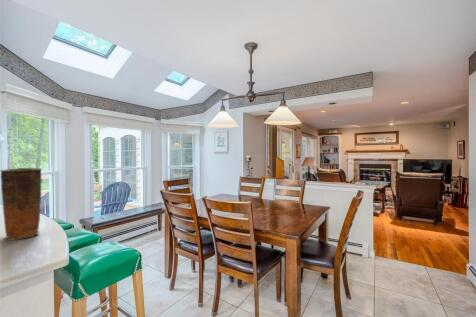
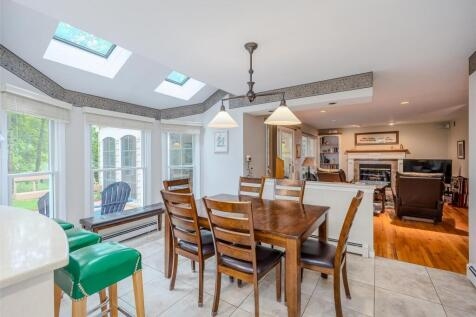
- vase (22, 202)
